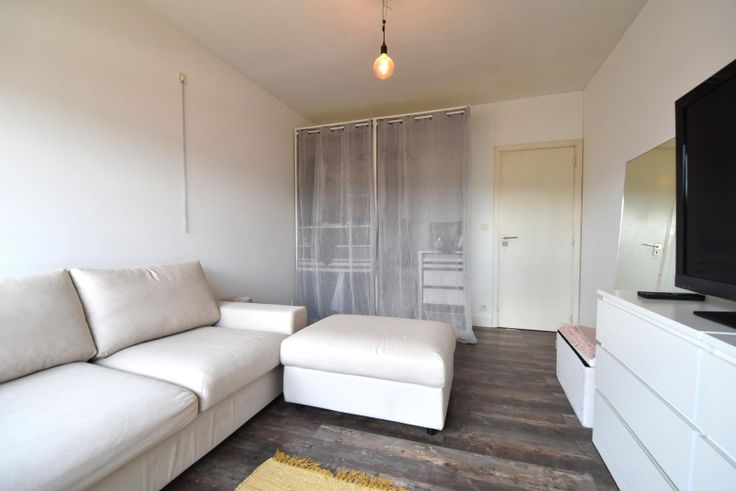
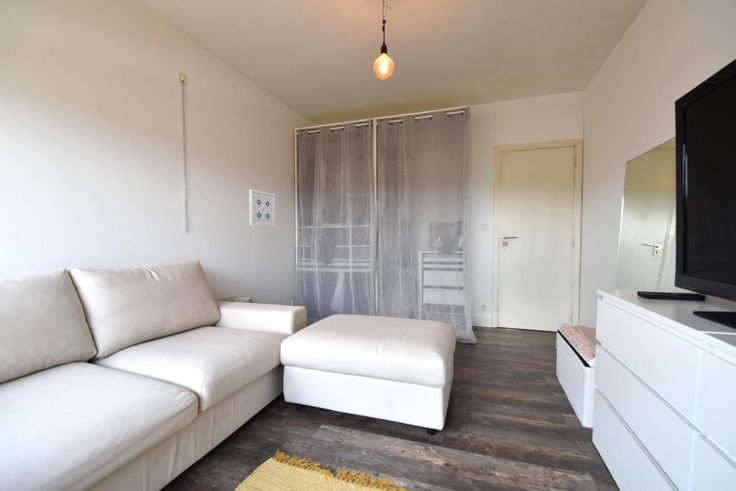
+ wall art (262, 209)
